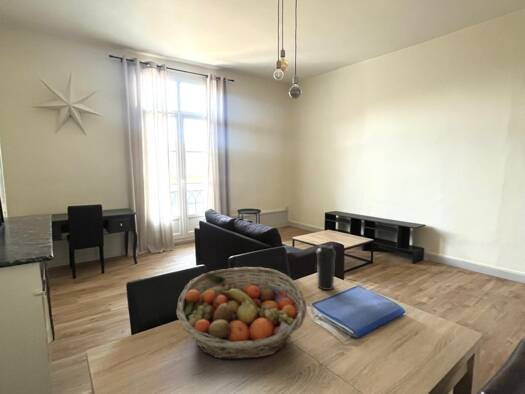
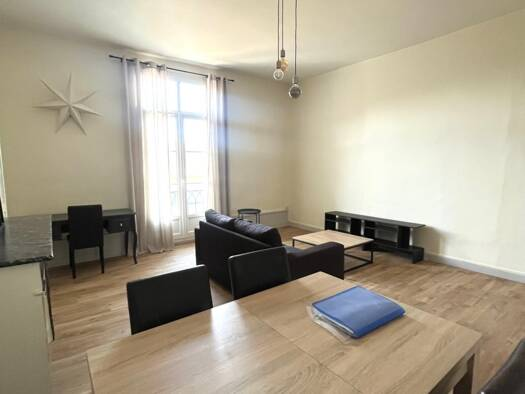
- water bottle (325, 266)
- fruit basket (242, 308)
